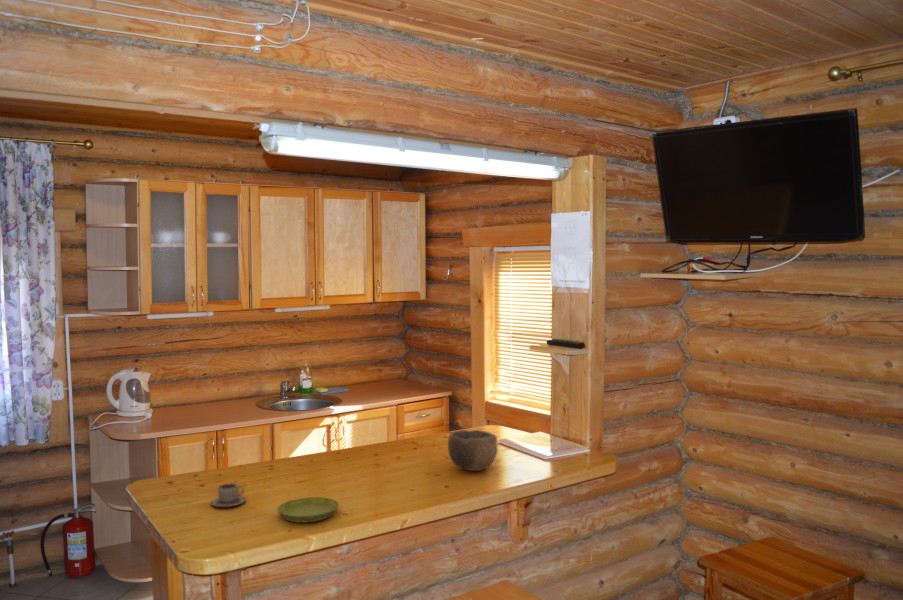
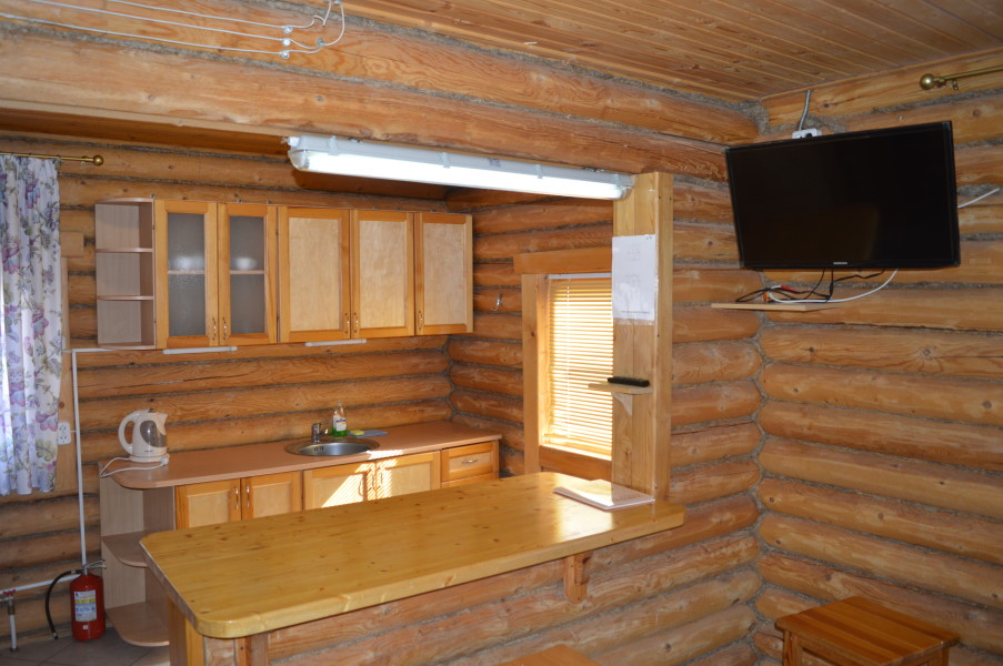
- saucer (308, 510)
- bowl (473, 451)
- cup (228, 494)
